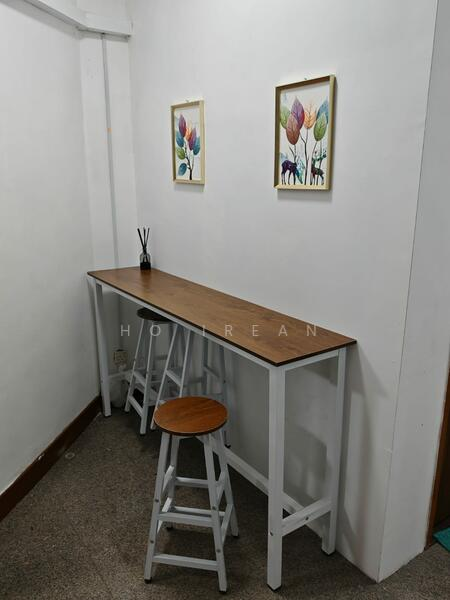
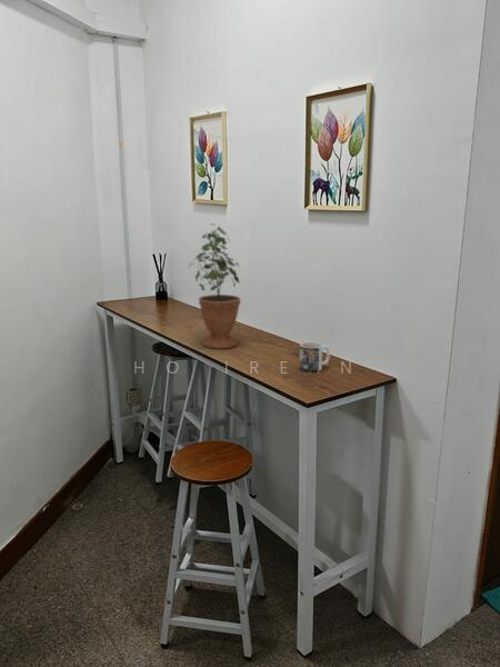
+ potted plant (214, 285)
+ mug (314, 356)
